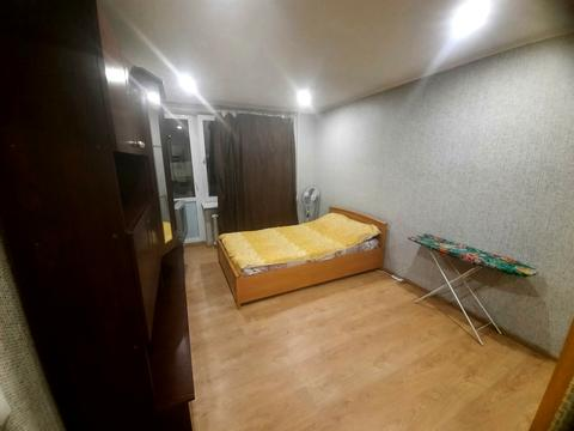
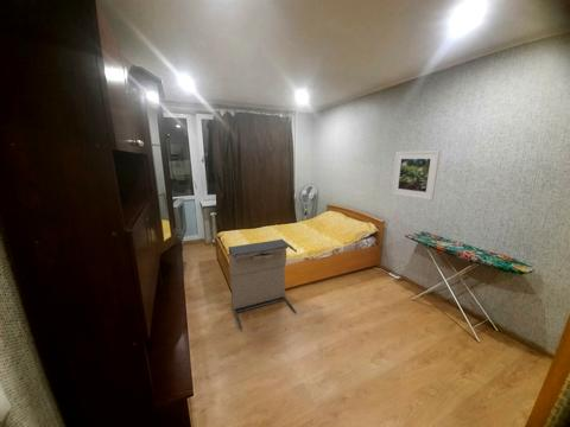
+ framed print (413, 174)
+ laundry hamper (262, 280)
